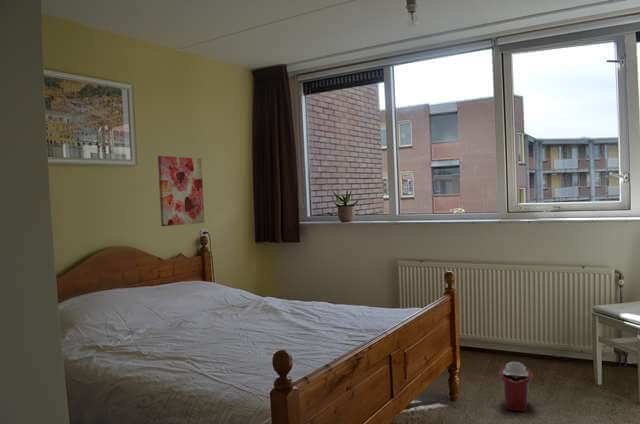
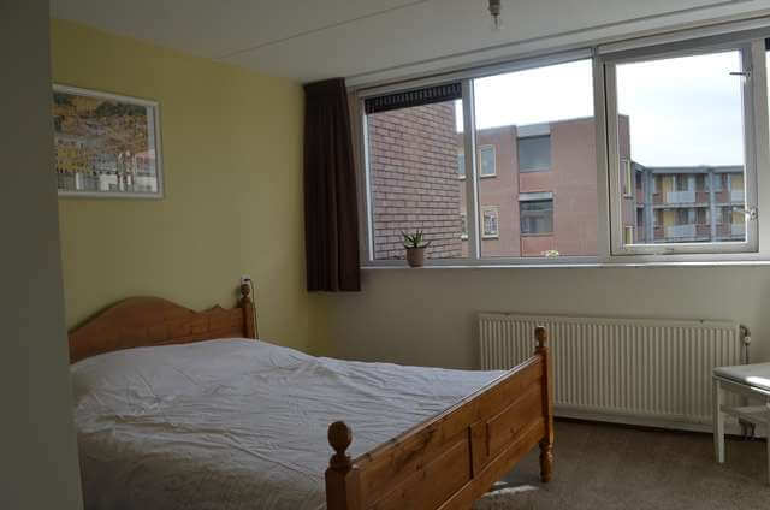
- bucket (515, 386)
- wall art (182, 191)
